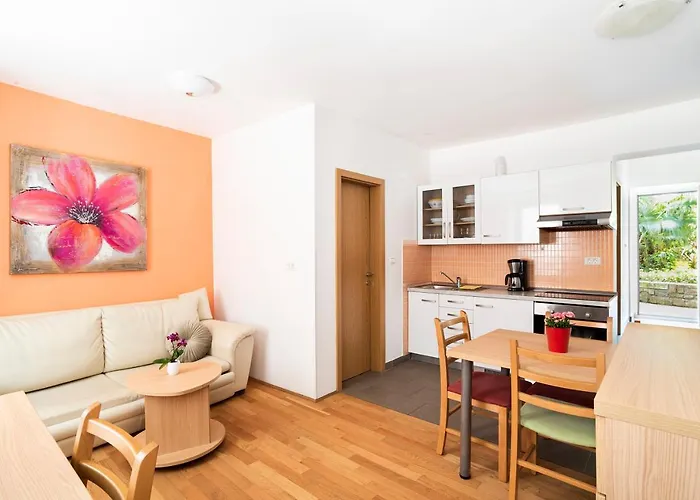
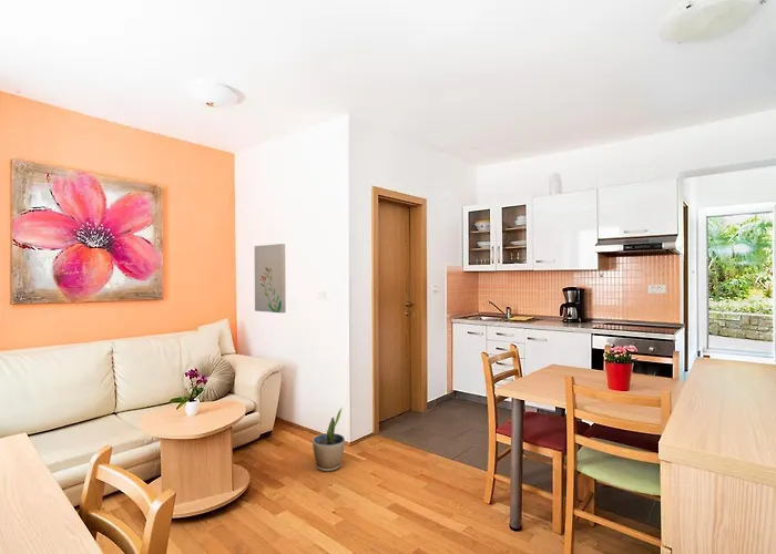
+ potted plant (328, 438)
+ wall art (269, 278)
